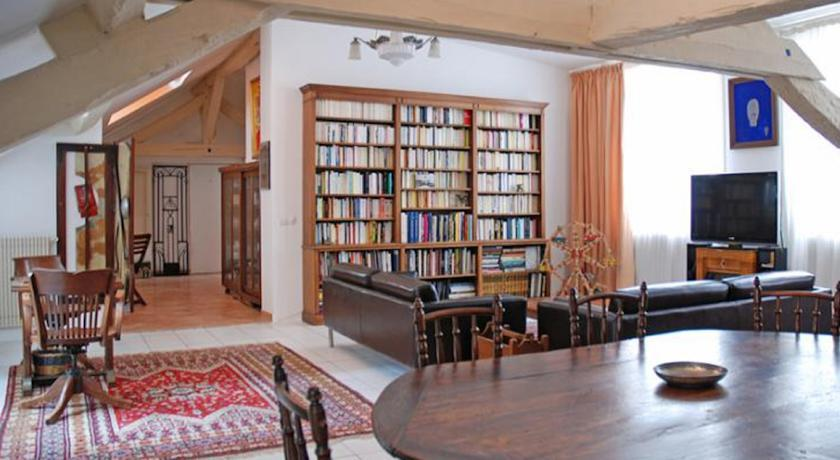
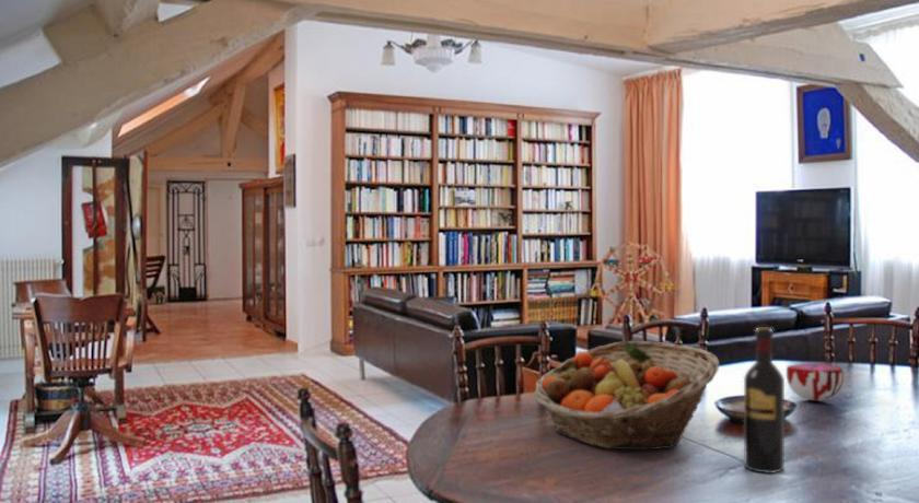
+ fruit basket (623, 390)
+ wine bottle (764, 397)
+ decorative bowl (814, 383)
